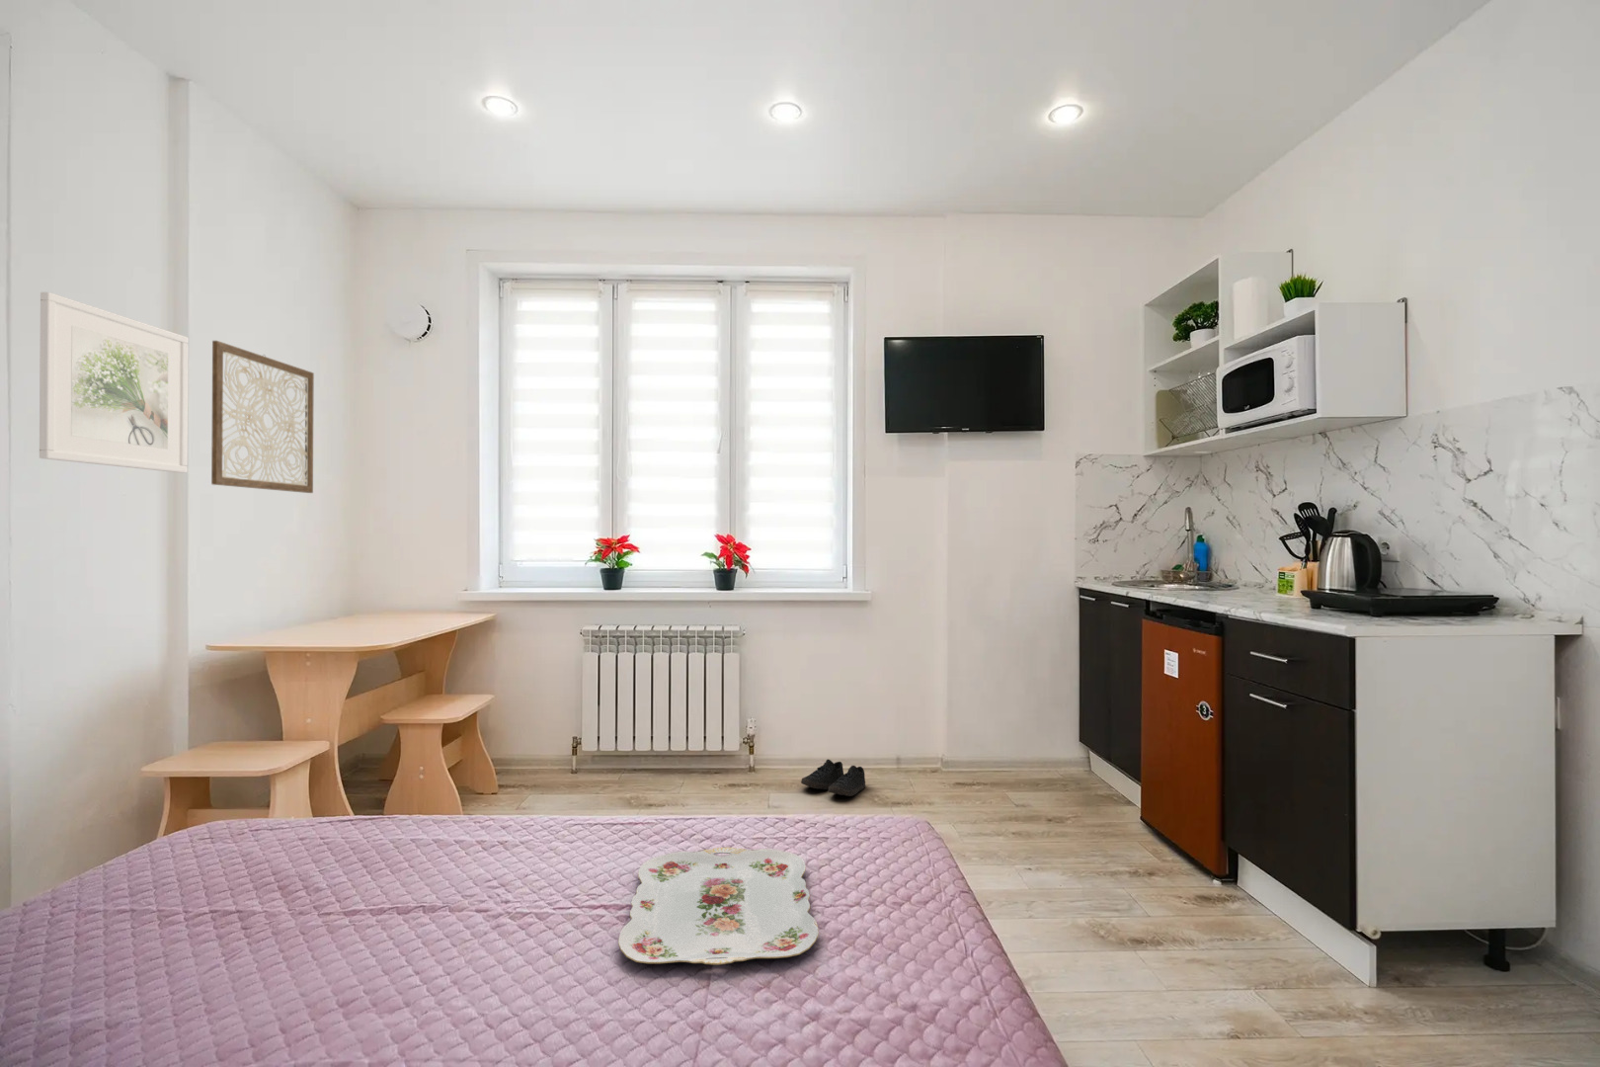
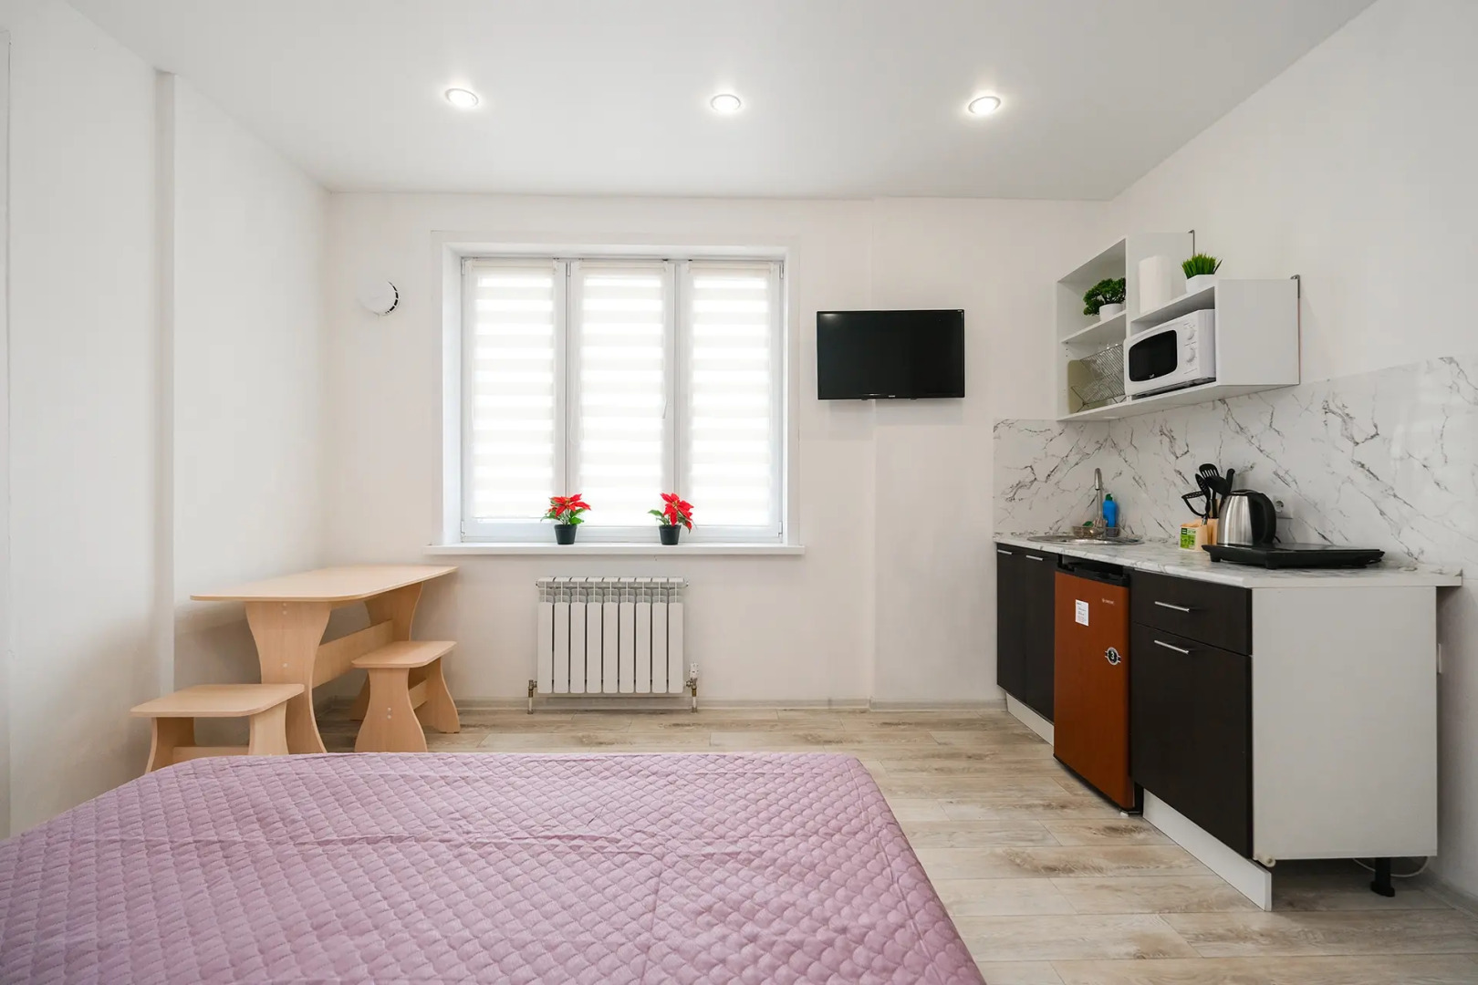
- wall art (264, 423)
- shoe (836, 776)
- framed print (120, 392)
- serving tray (721, 900)
